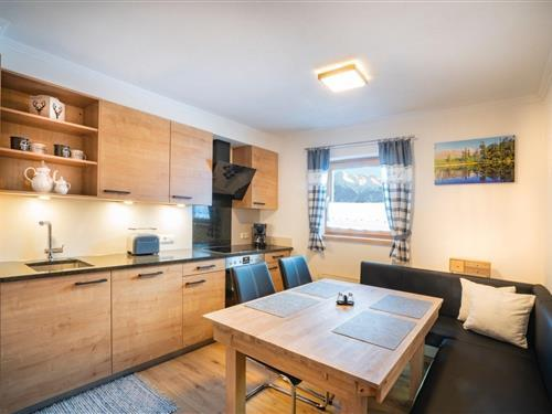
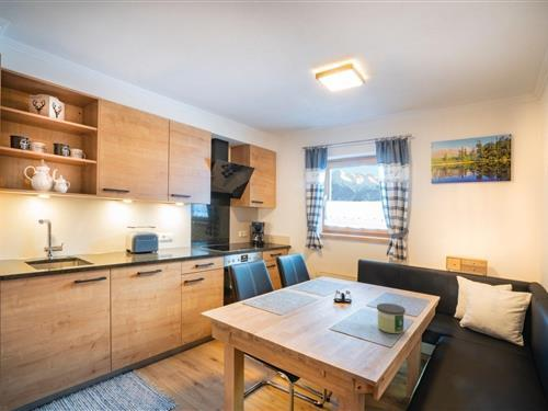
+ candle (390, 318)
